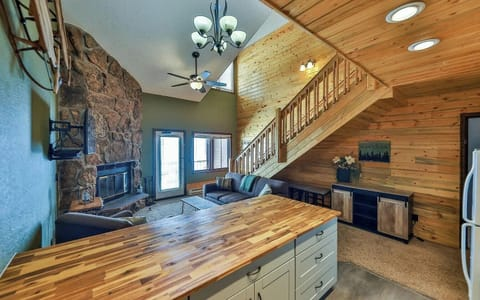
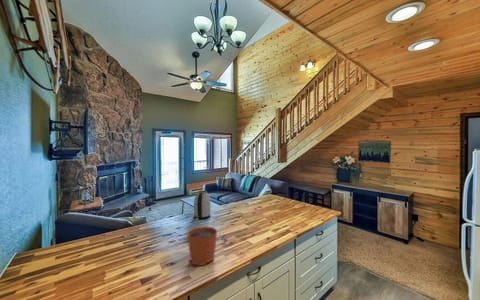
+ kettle (201, 204)
+ plant pot (202, 238)
